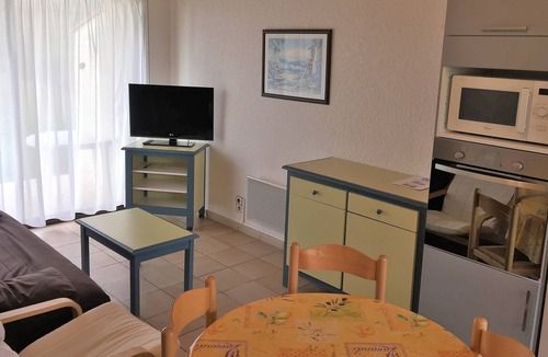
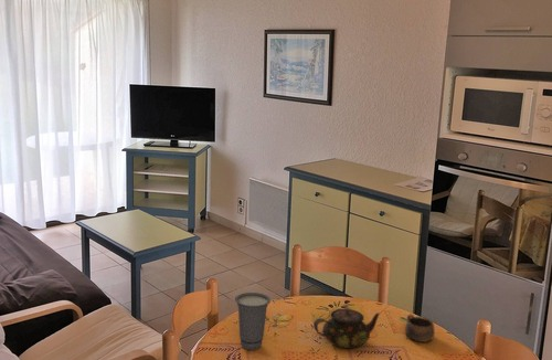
+ cup (252, 322)
+ teapot (347, 325)
+ cup (418, 327)
